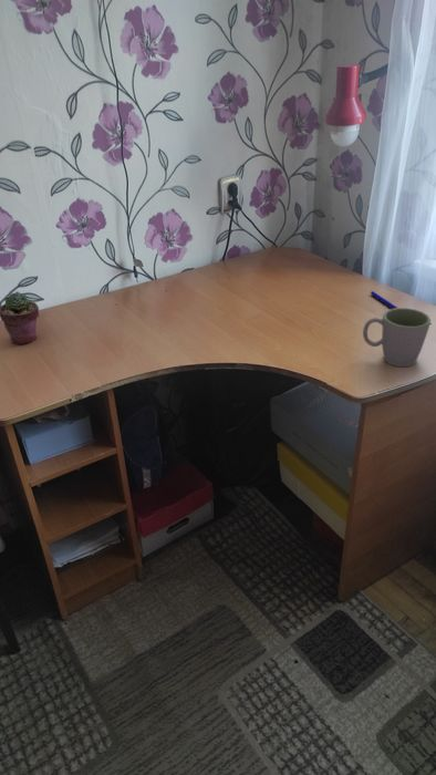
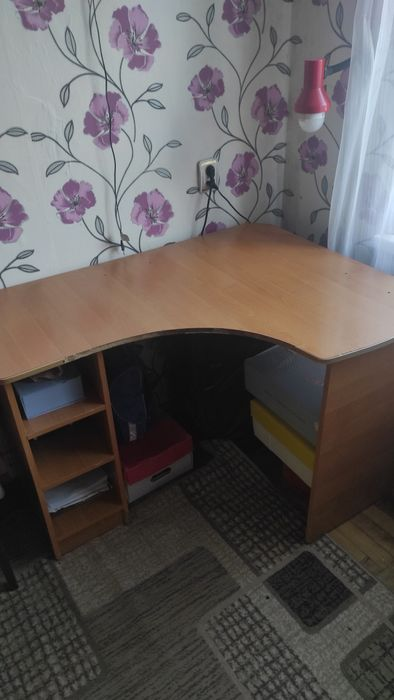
- potted succulent (20, 317)
- pen (387, 303)
- mug (394, 337)
